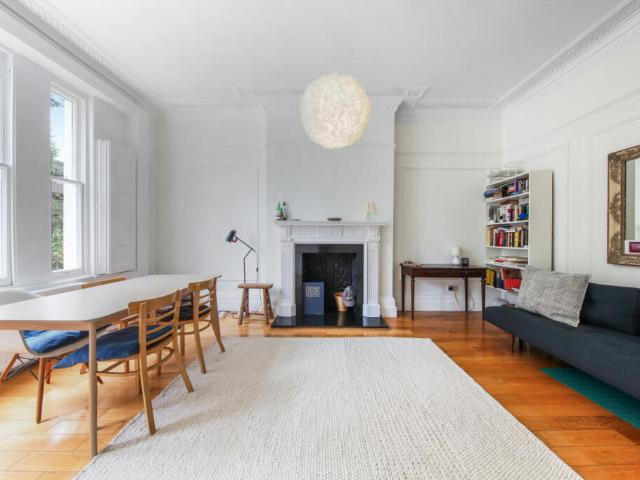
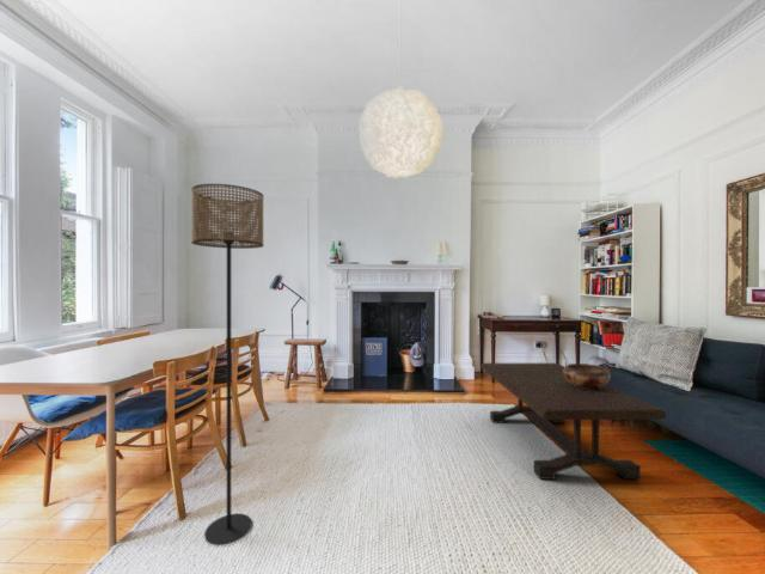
+ decorative bowl (586, 377)
+ floor lamp (228, 361)
+ coffee table (551, 413)
